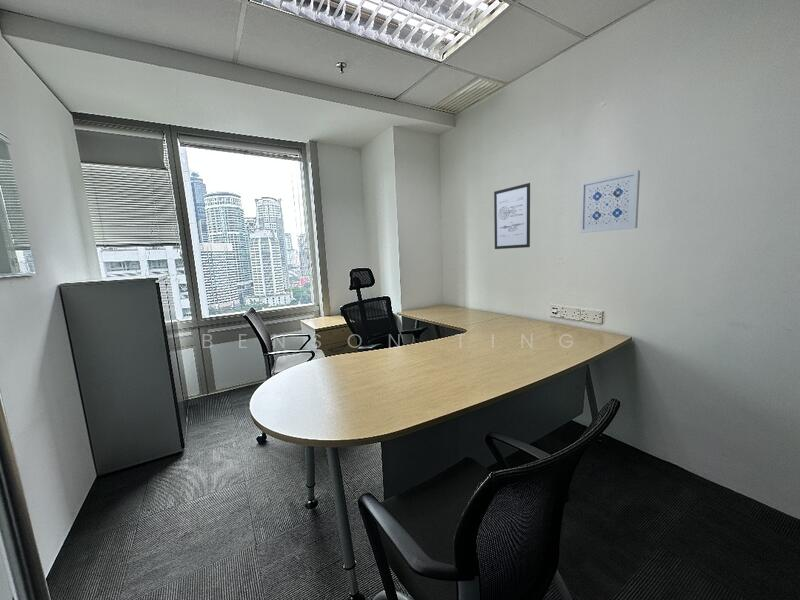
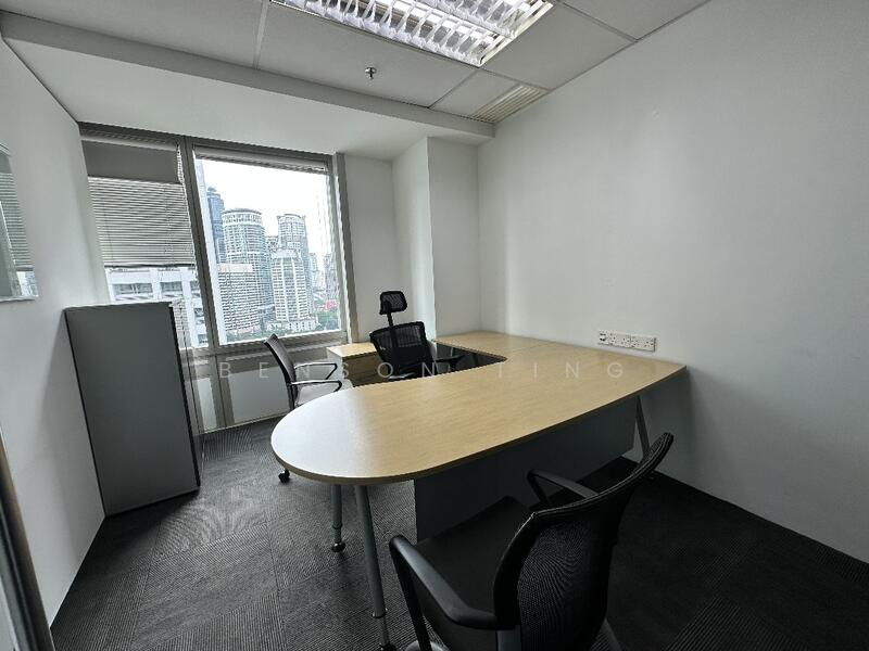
- wall art (607, 204)
- wall art (511, 218)
